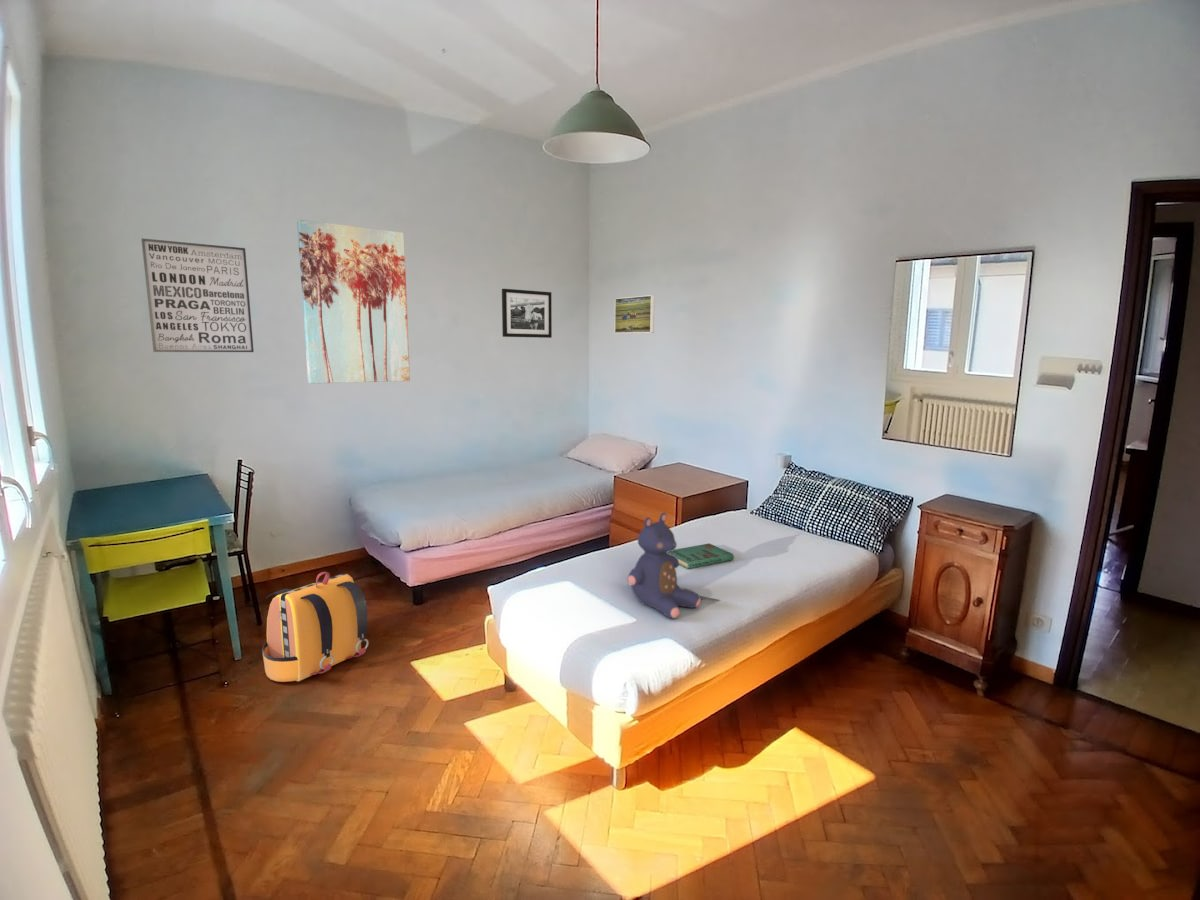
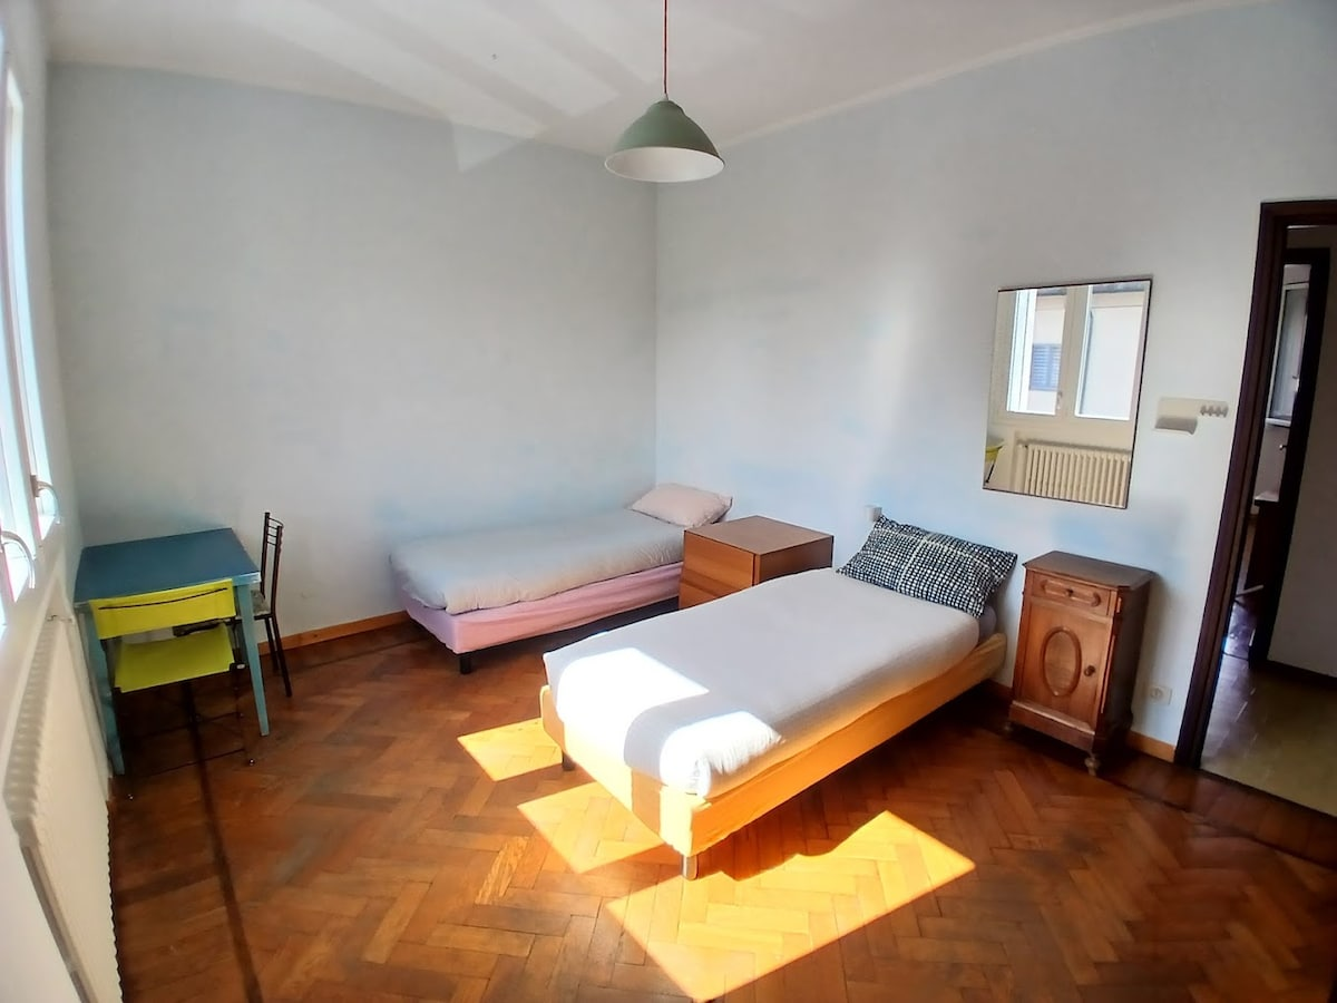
- book (699, 555)
- wall art (200, 298)
- backpack (316, 616)
- teddy bear (665, 562)
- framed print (633, 315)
- wall art (357, 305)
- picture frame (527, 314)
